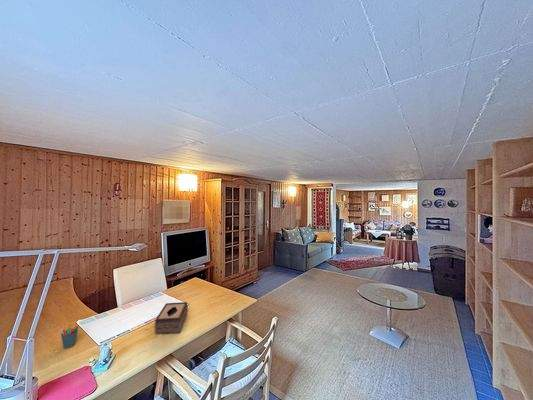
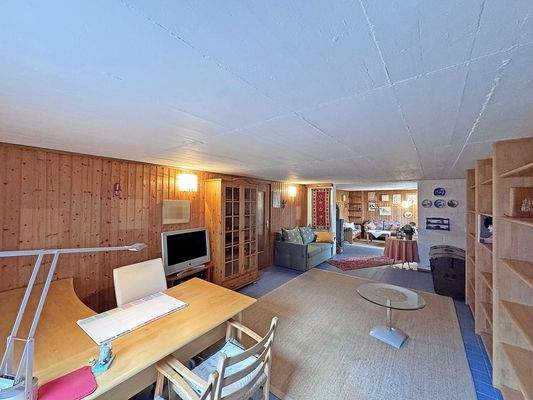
- pen holder (69, 335)
- tissue box (172, 317)
